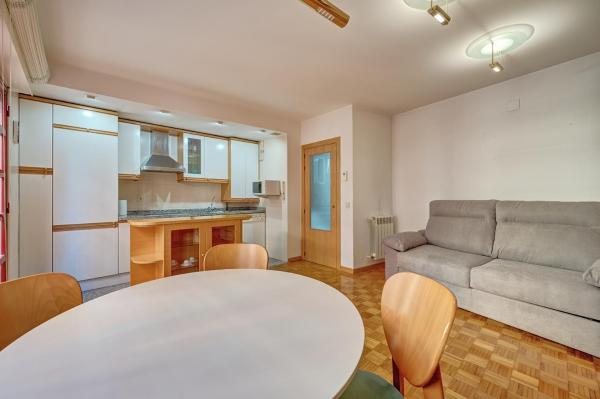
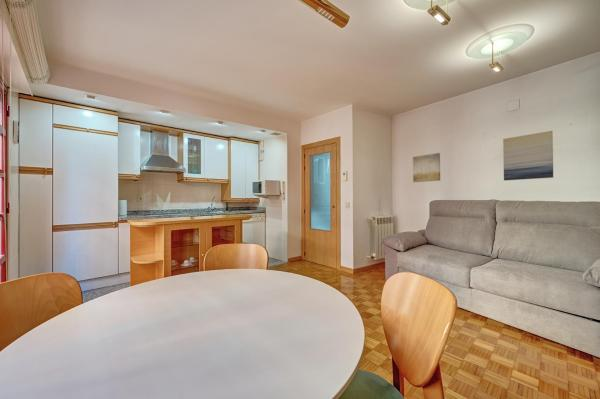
+ wall art (526, 157)
+ wall art (426, 168)
